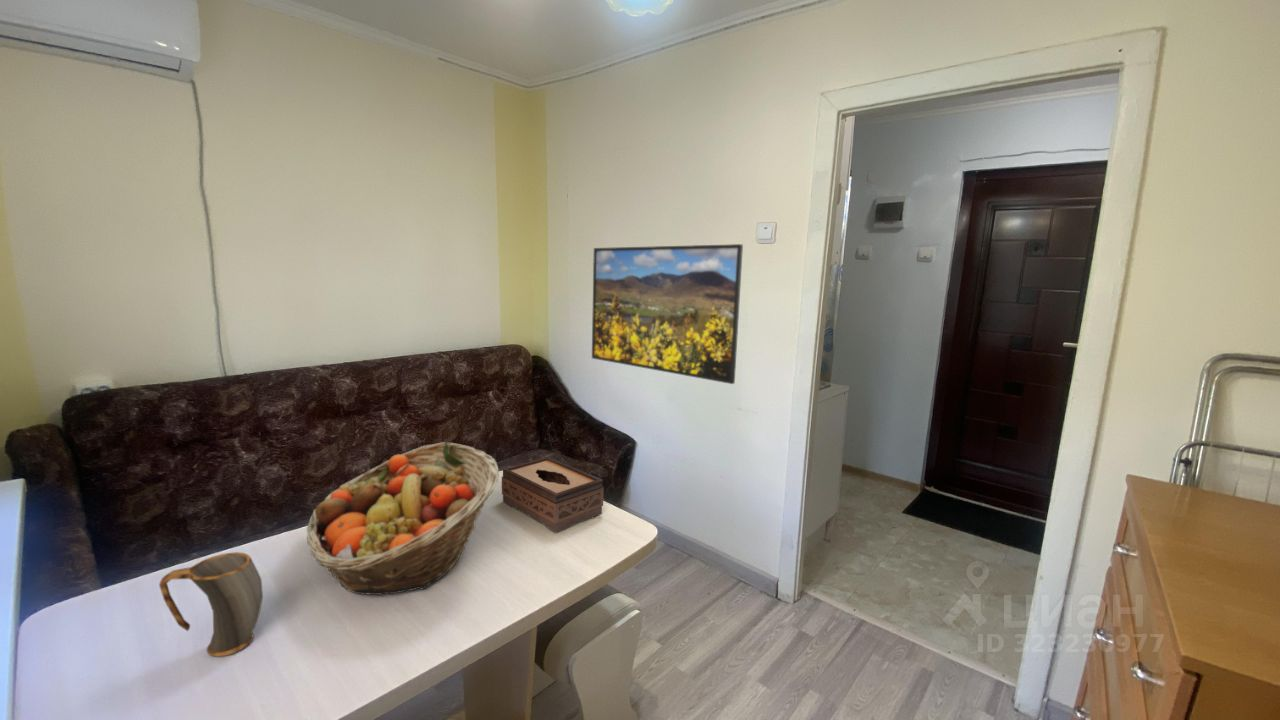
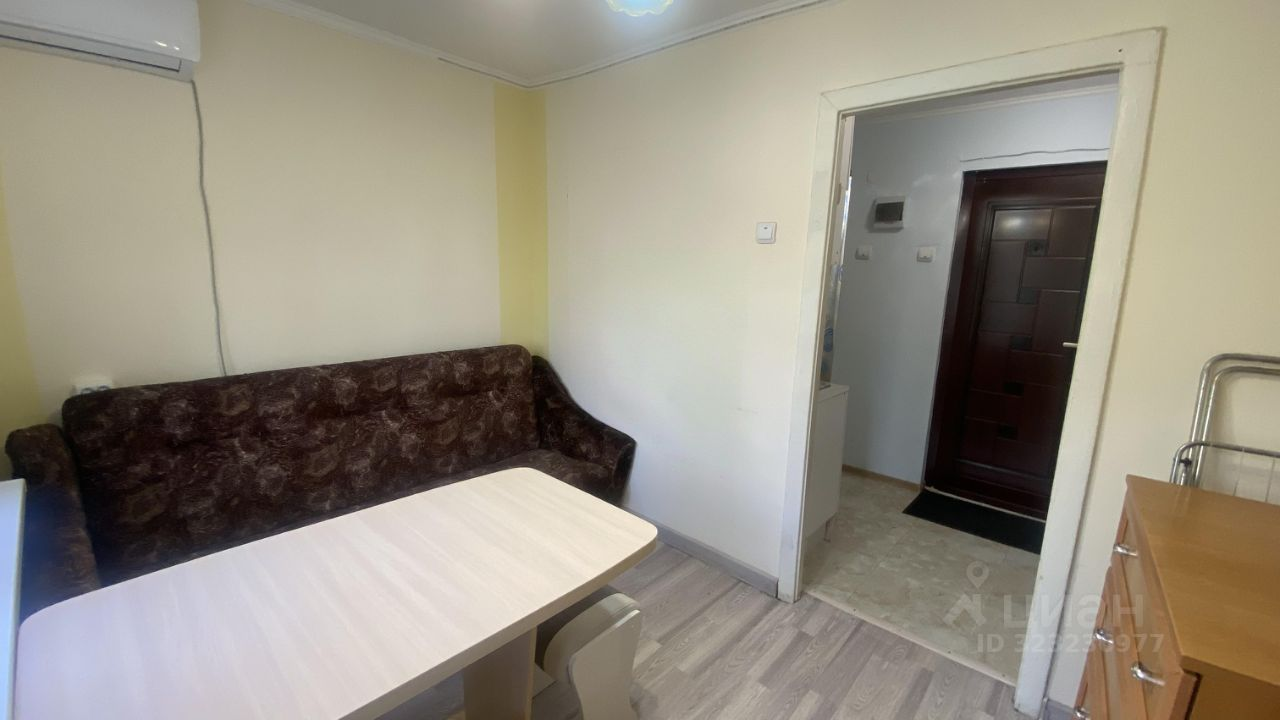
- mug (215, 606)
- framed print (657, 309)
- tissue box (551, 491)
- fruit basket (406, 510)
